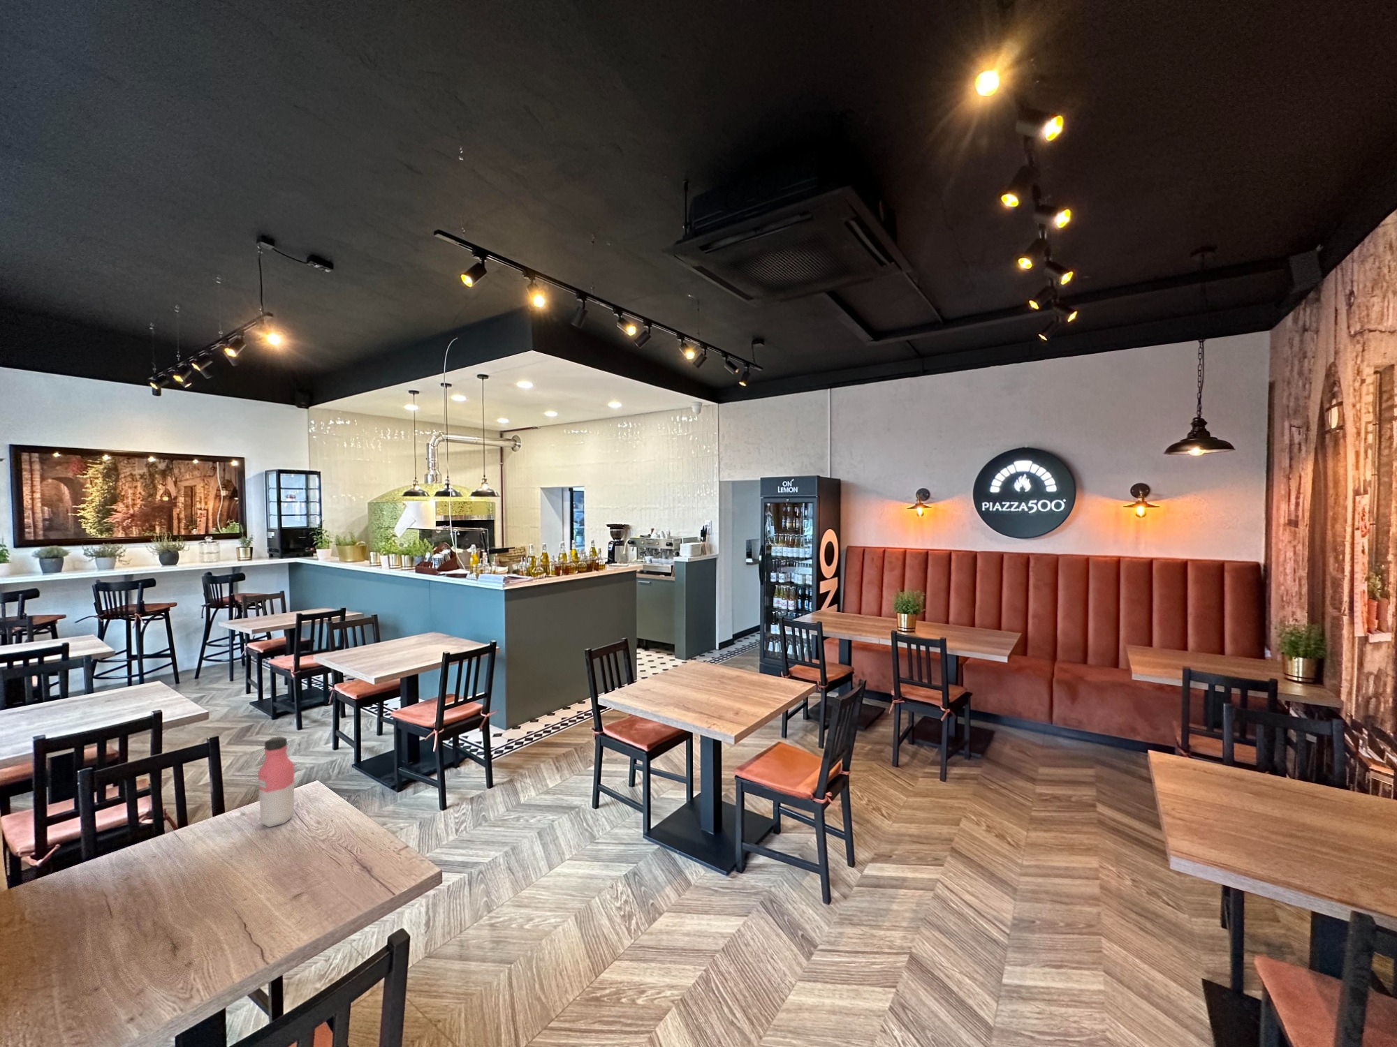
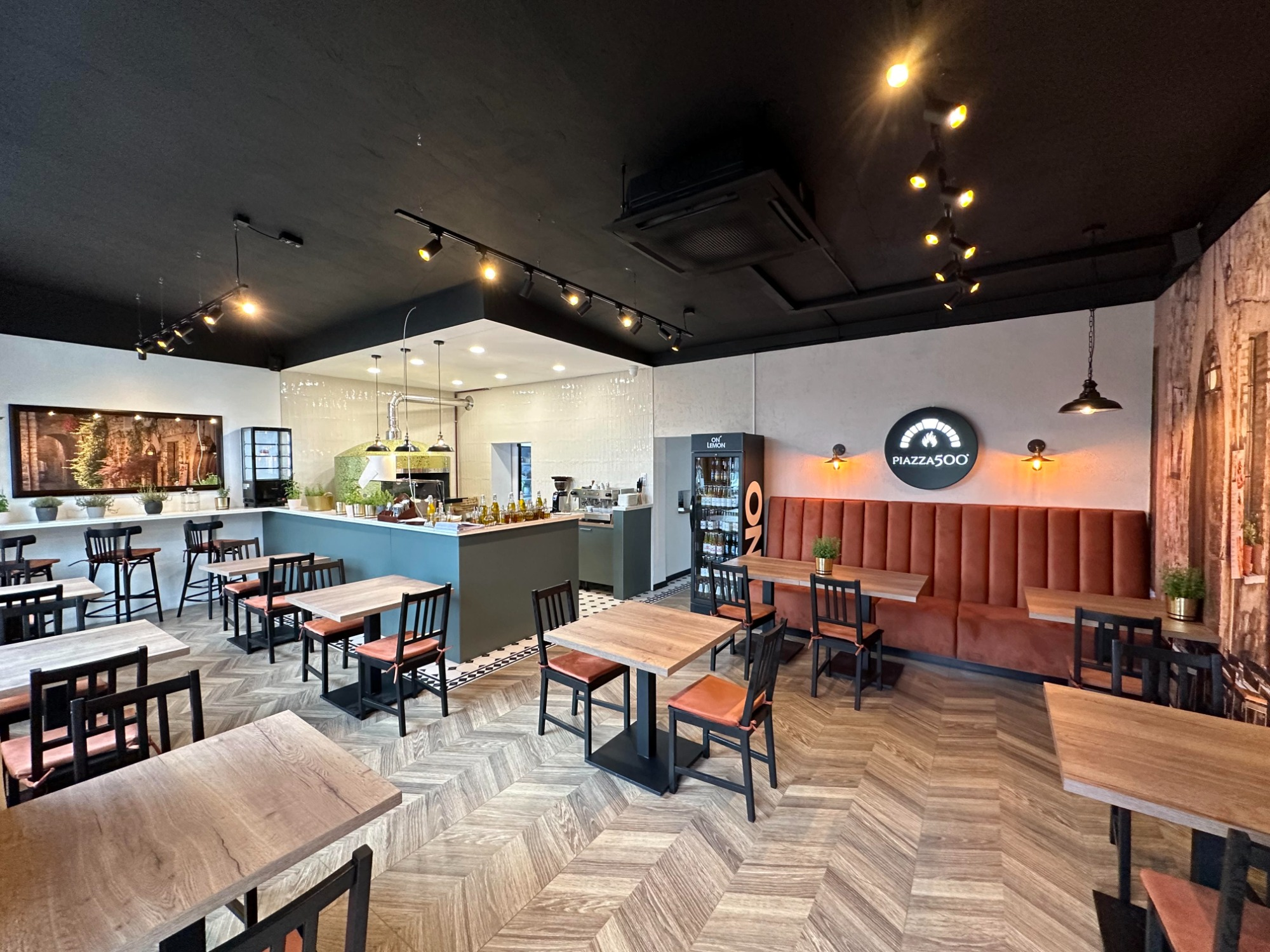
- water bottle (276, 780)
